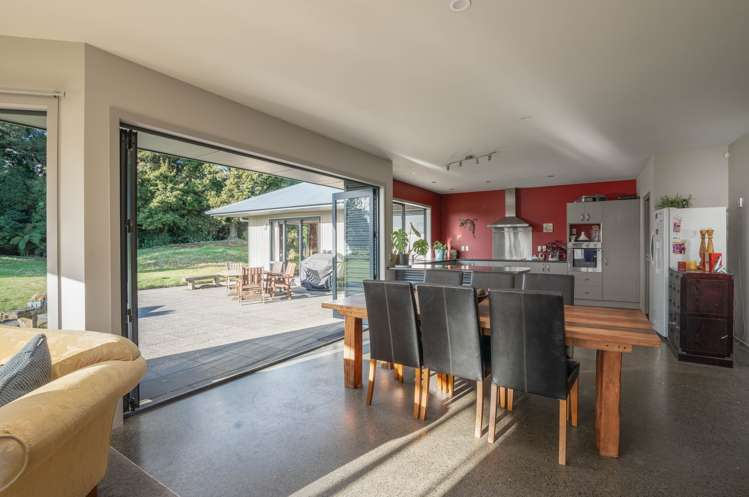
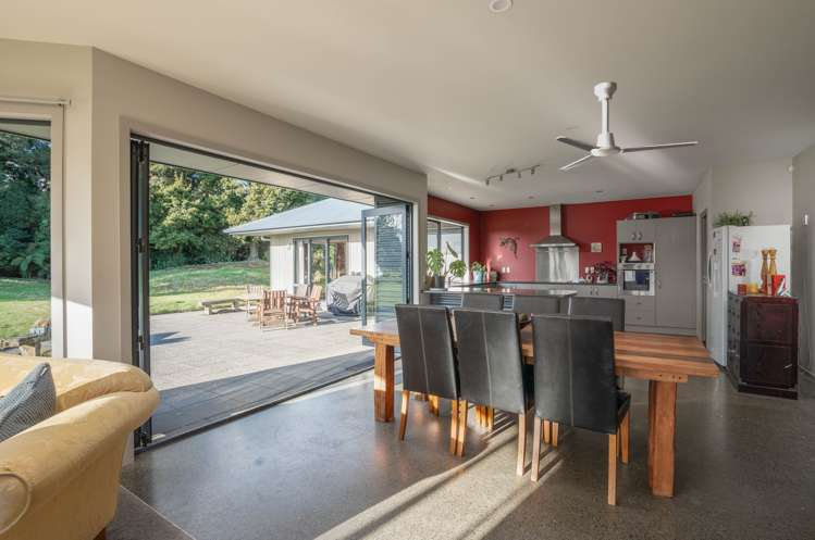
+ ceiling fan (608, 116)
